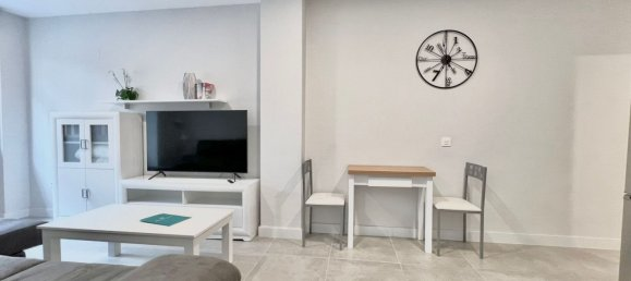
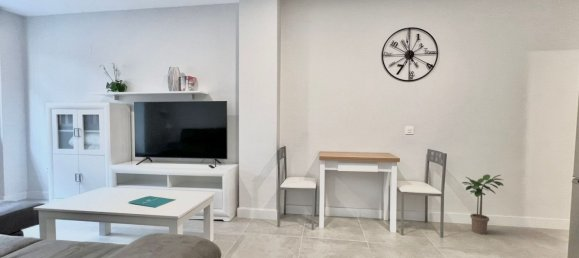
+ potted plant (480, 201)
